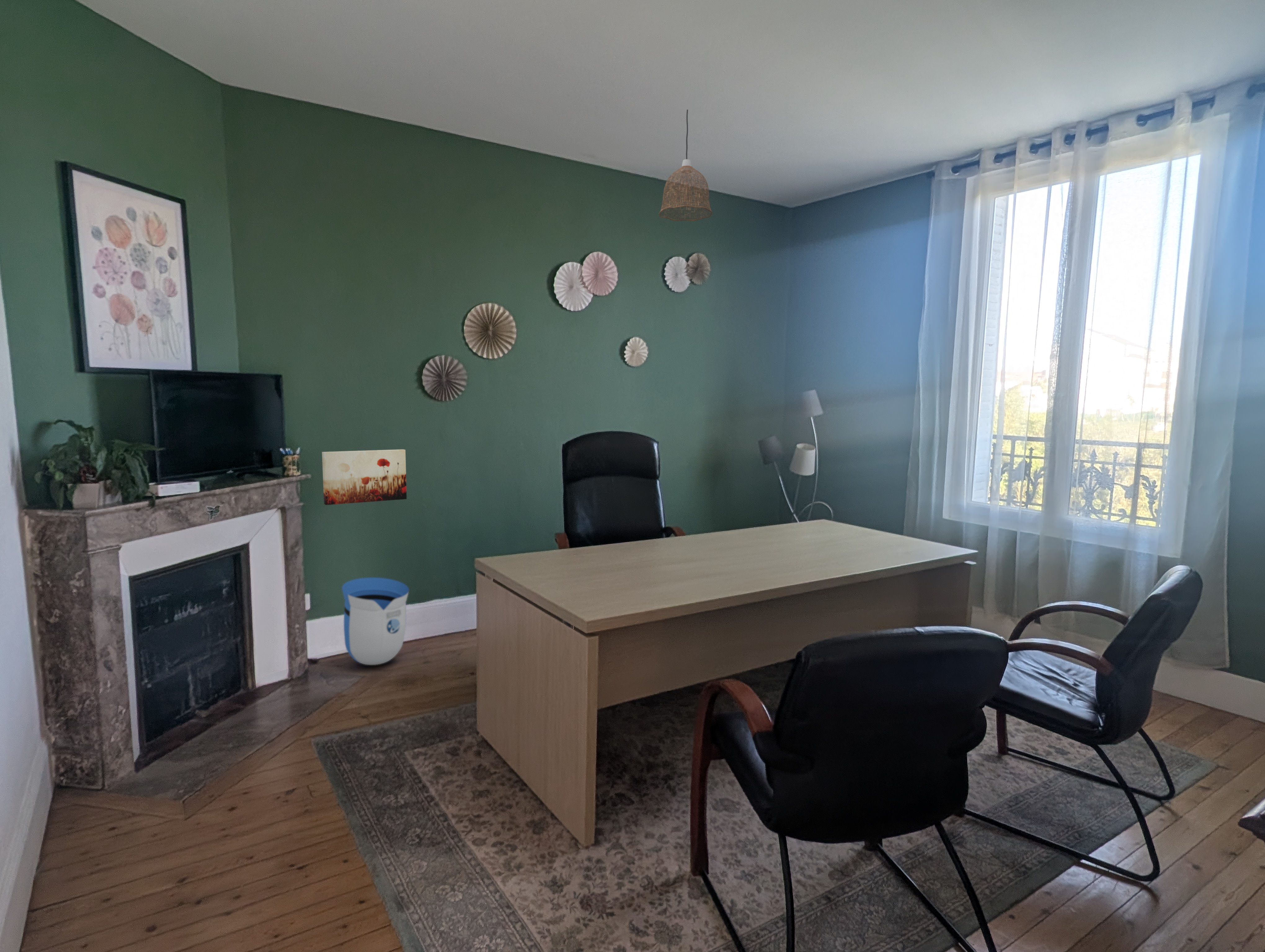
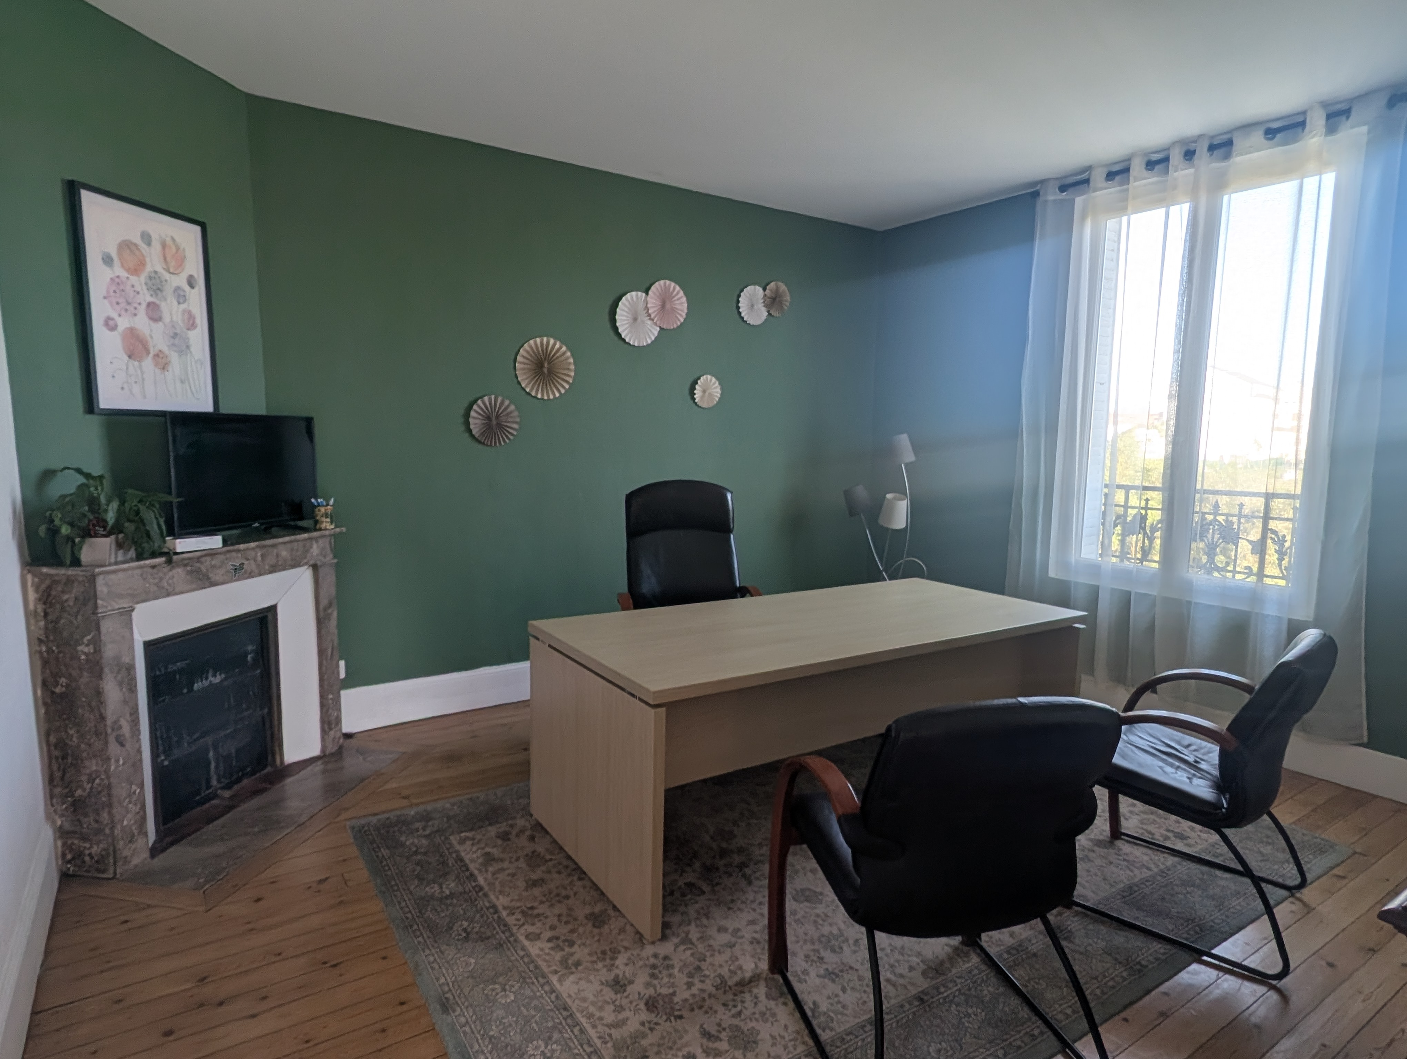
- wall art (366, 476)
- sun visor (377, 622)
- pendant lamp (686, 162)
